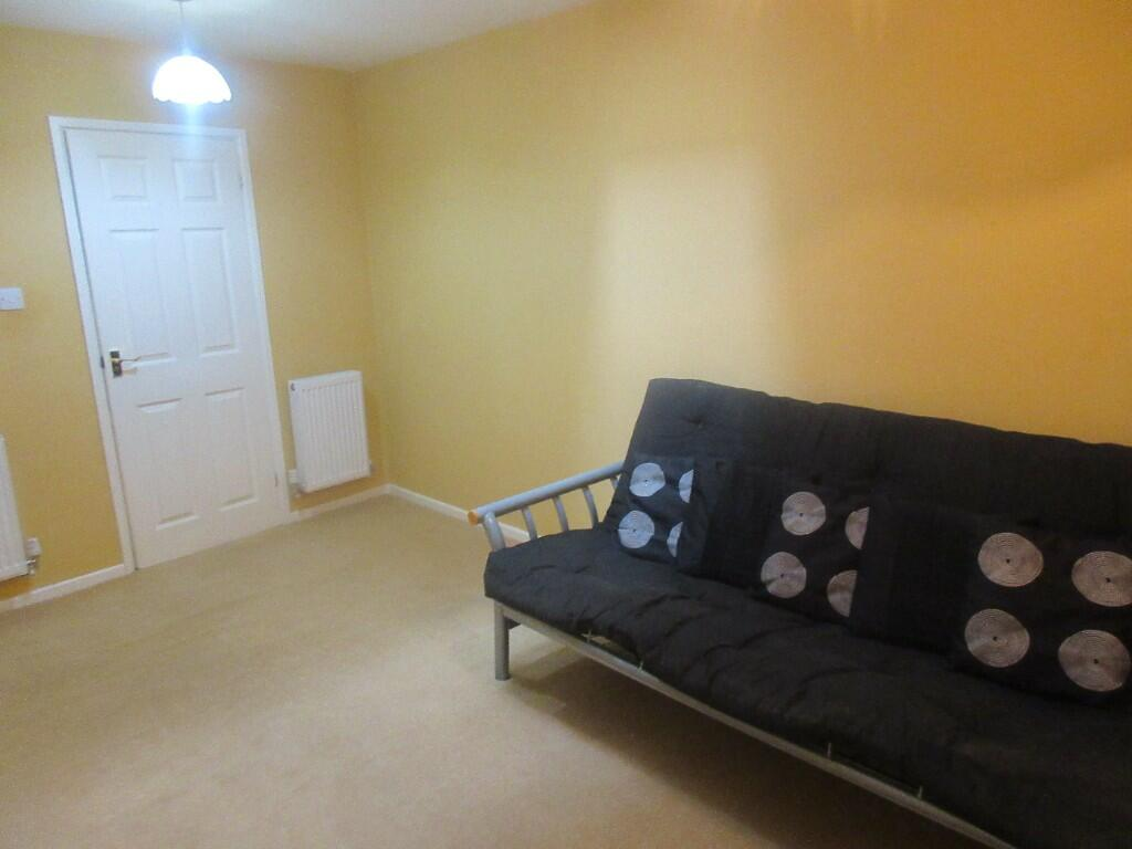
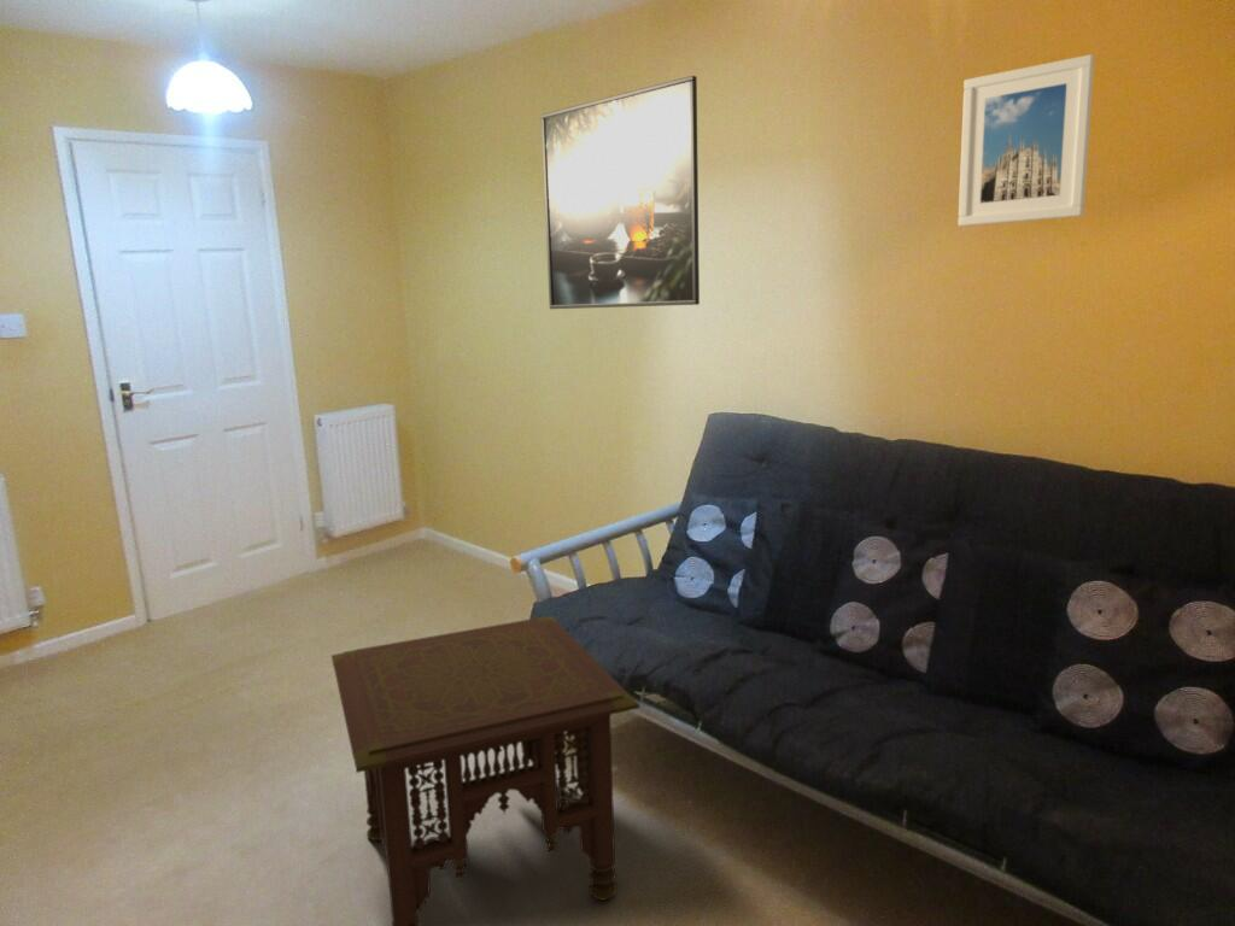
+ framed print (1022, 146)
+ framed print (615, 204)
+ side table (479, 769)
